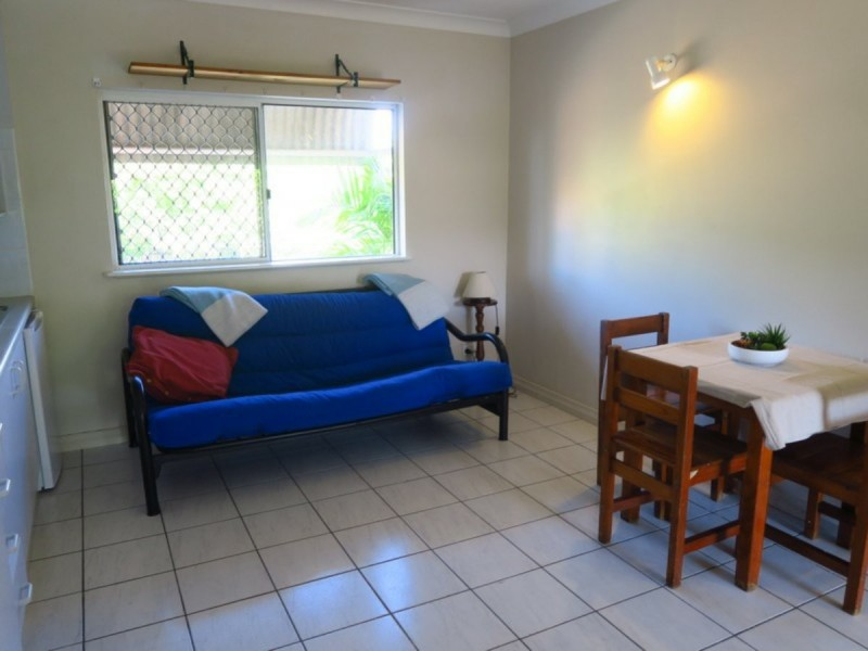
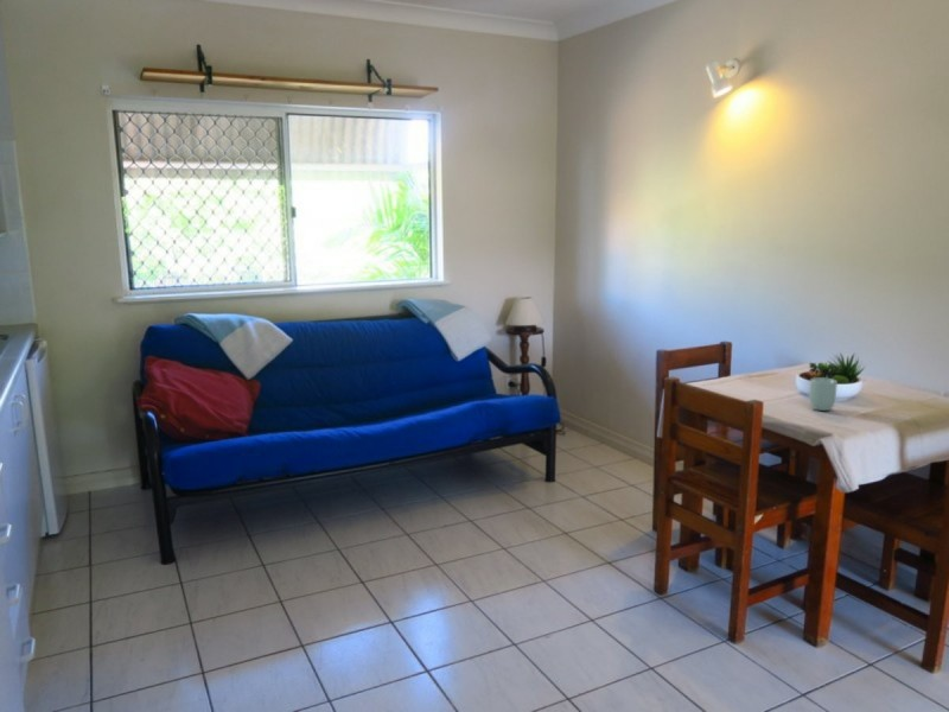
+ cup (822, 394)
